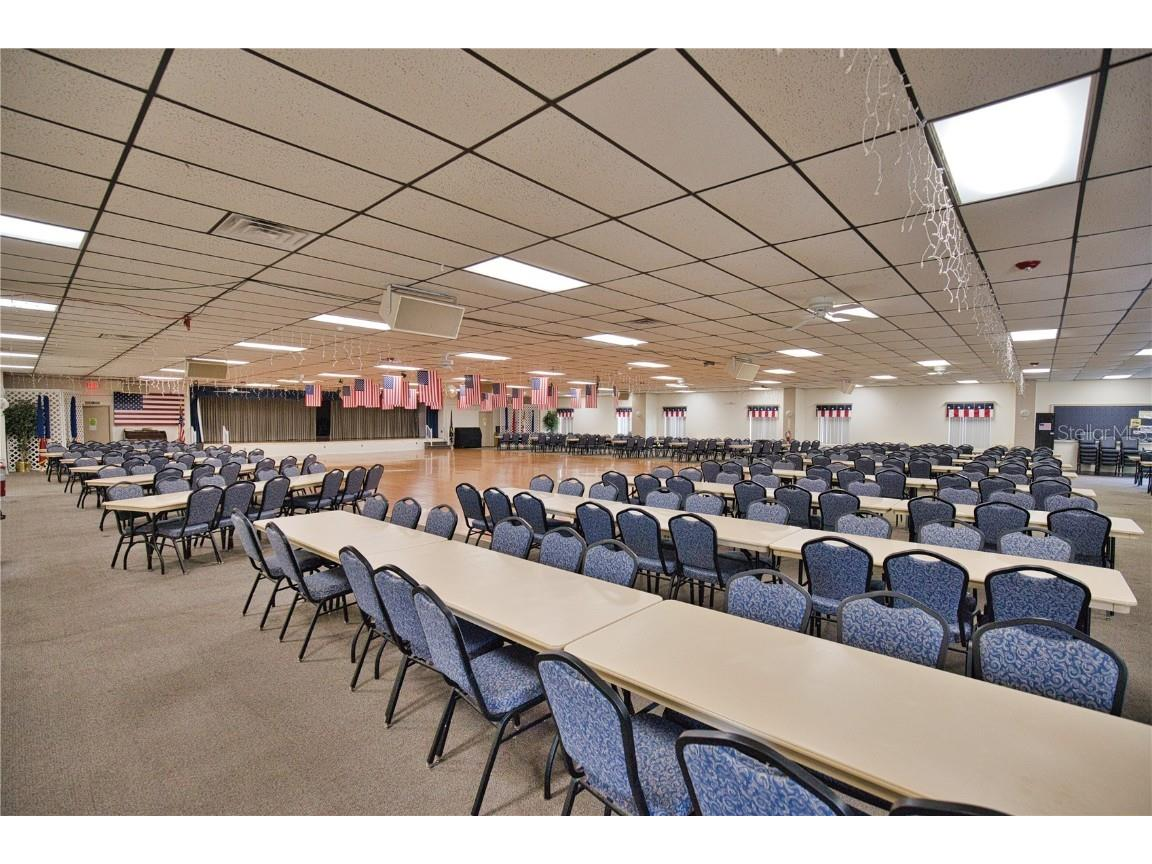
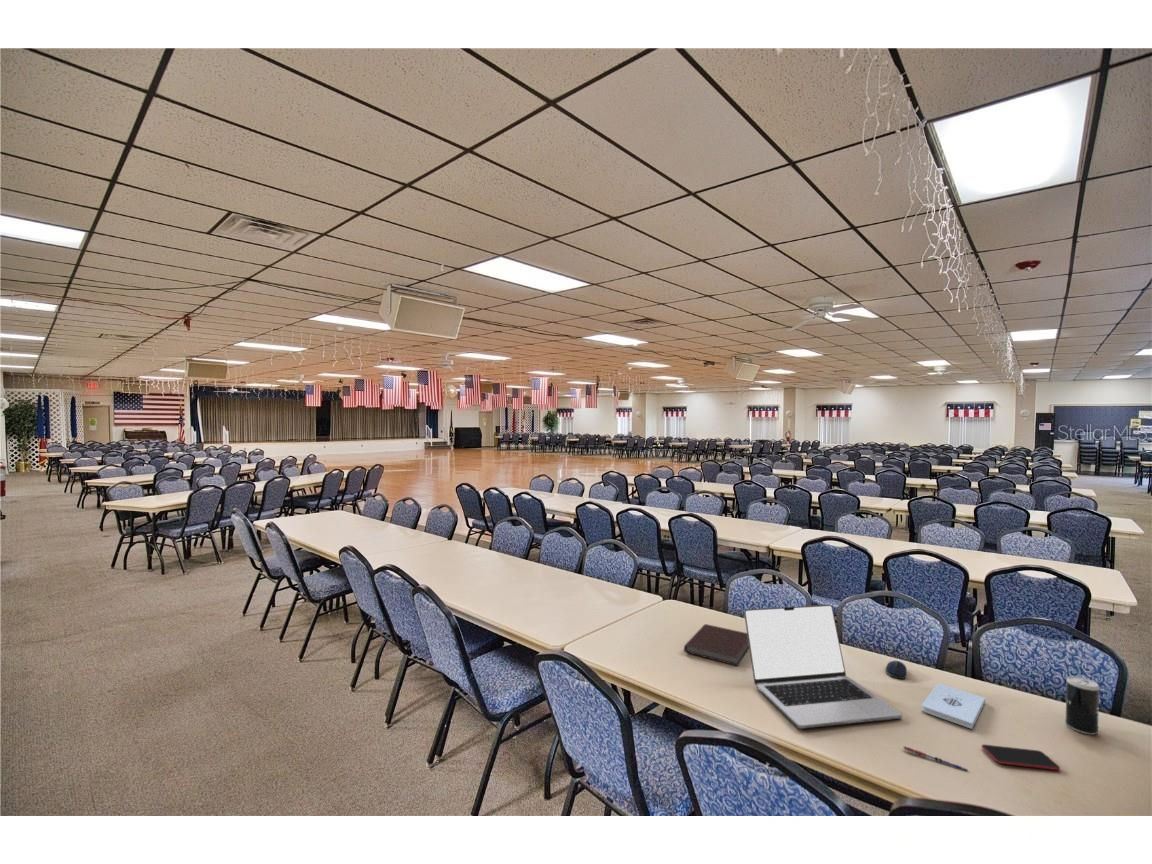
+ laptop (817, 660)
+ beverage can (1082, 704)
+ notebook (719, 643)
+ smartphone (1019, 757)
+ notepad (953, 704)
+ pen (934, 757)
+ computer mouse (896, 667)
